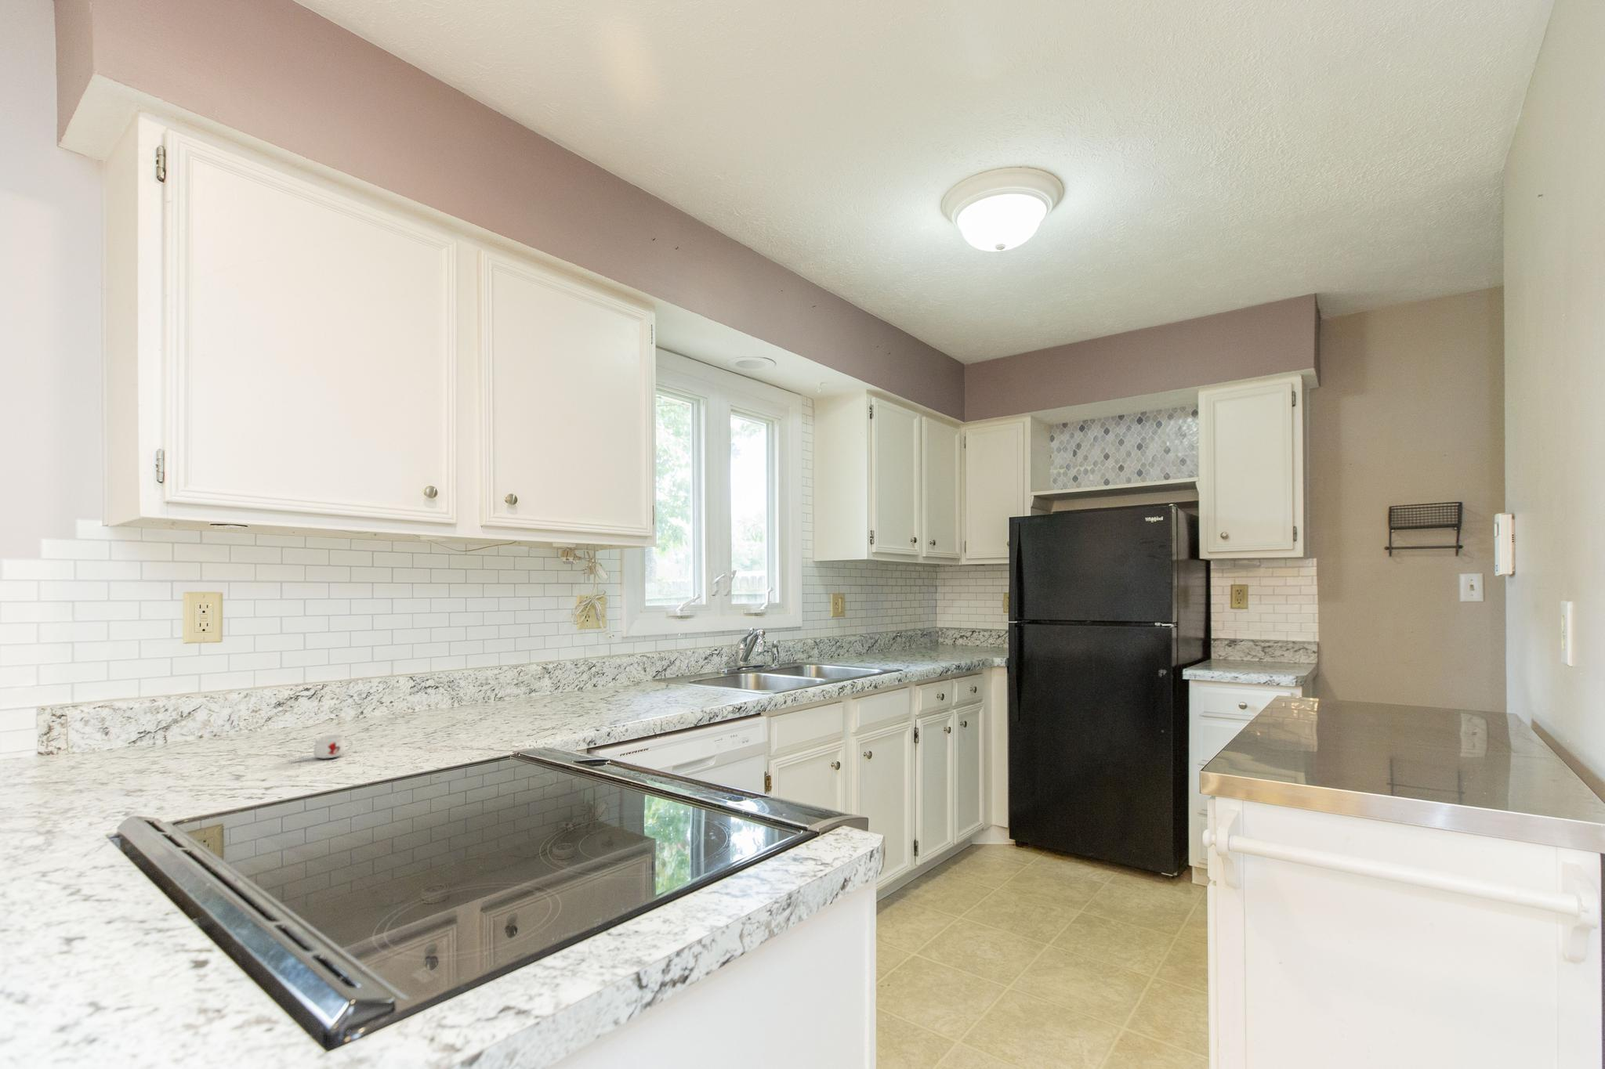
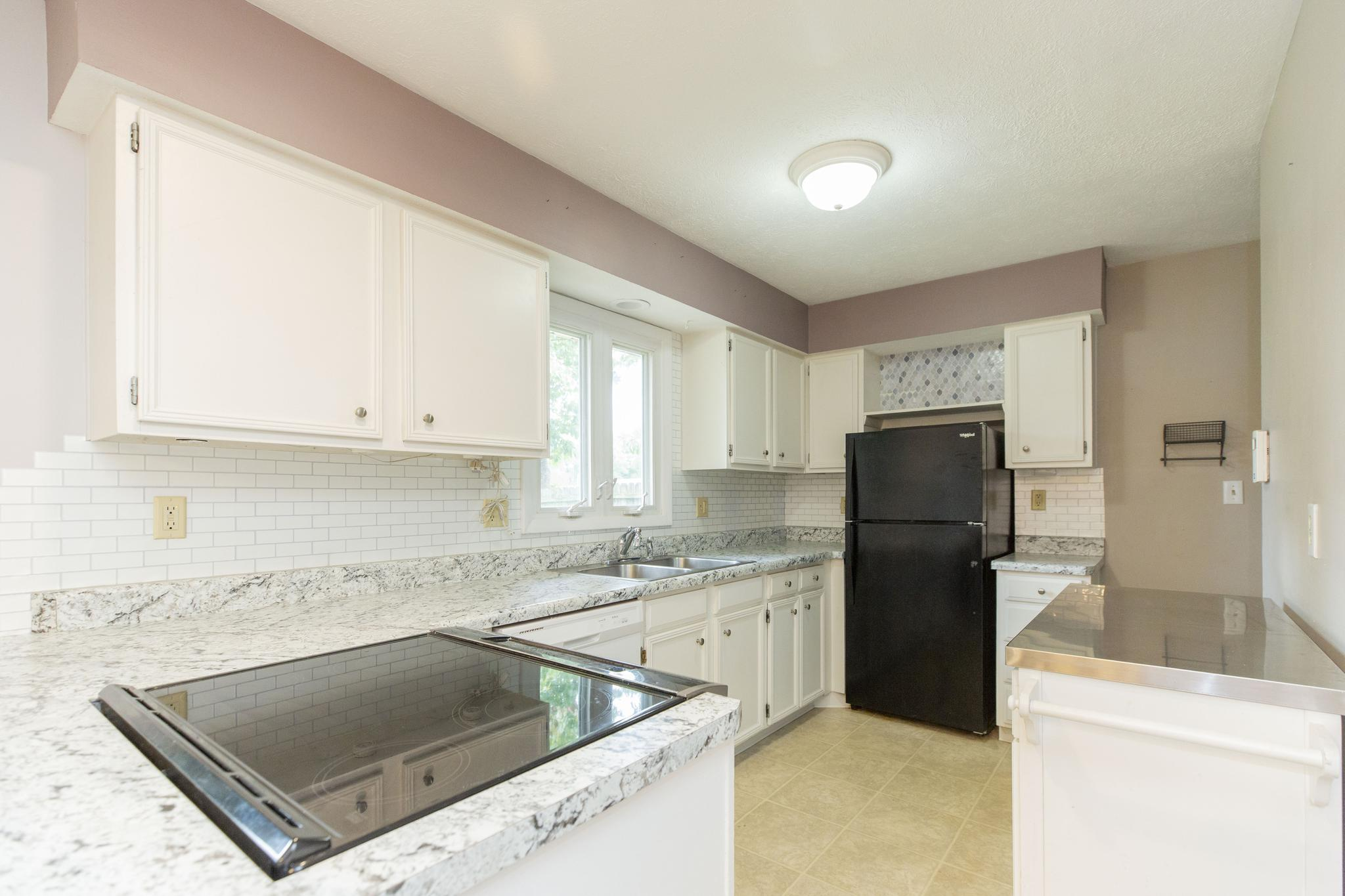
- mug (319, 747)
